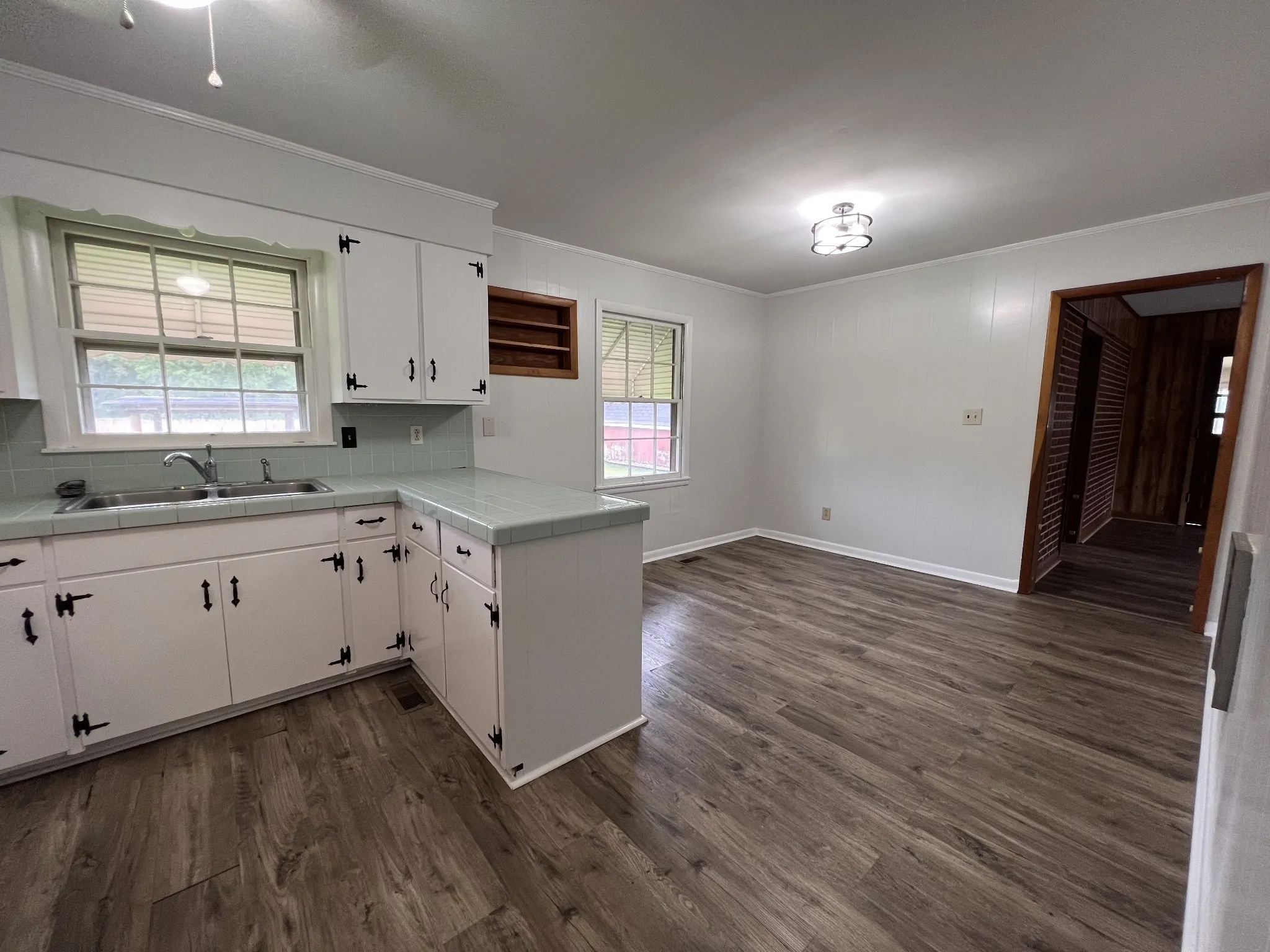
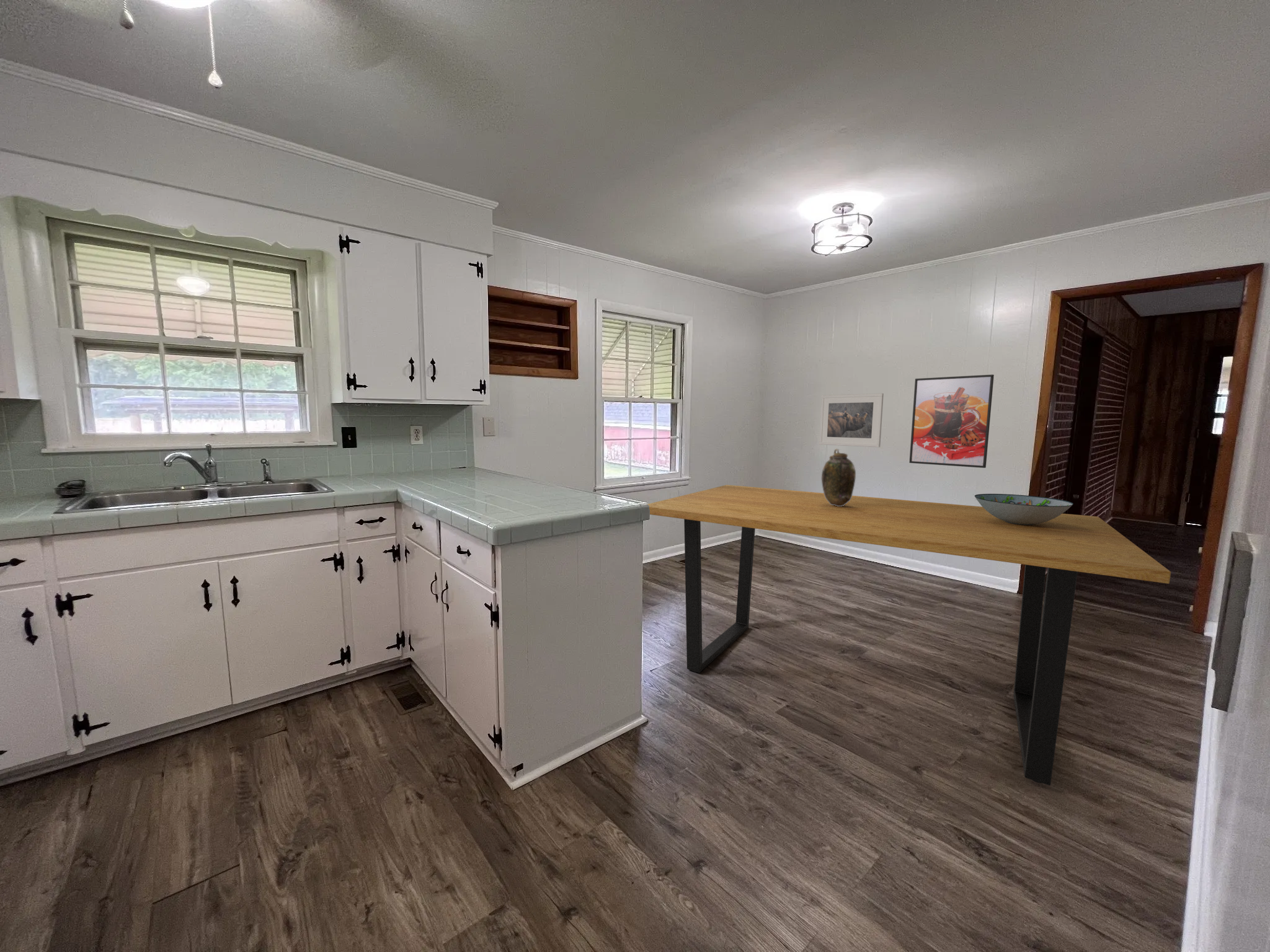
+ dining table (865, 543)
+ decorative bowl (1020, 511)
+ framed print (949, 421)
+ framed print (850, 420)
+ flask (838, 477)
